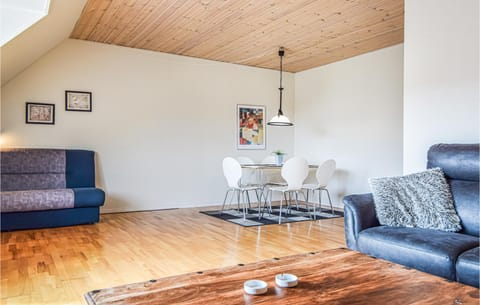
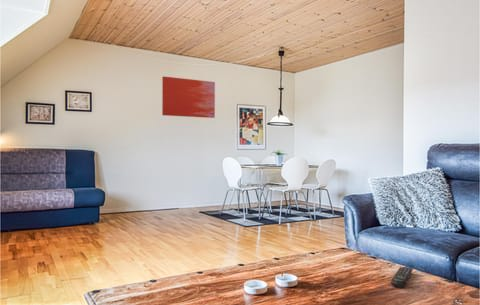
+ wall art (189, 98)
+ remote control (402, 276)
